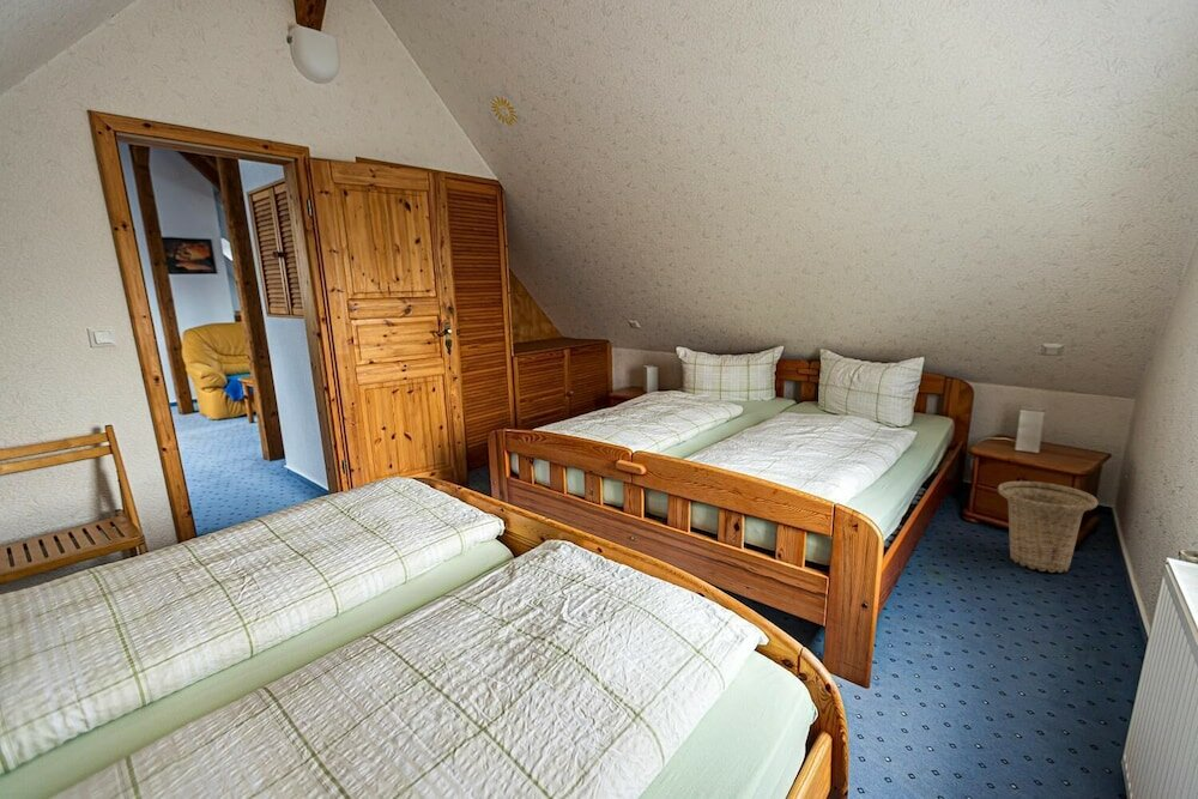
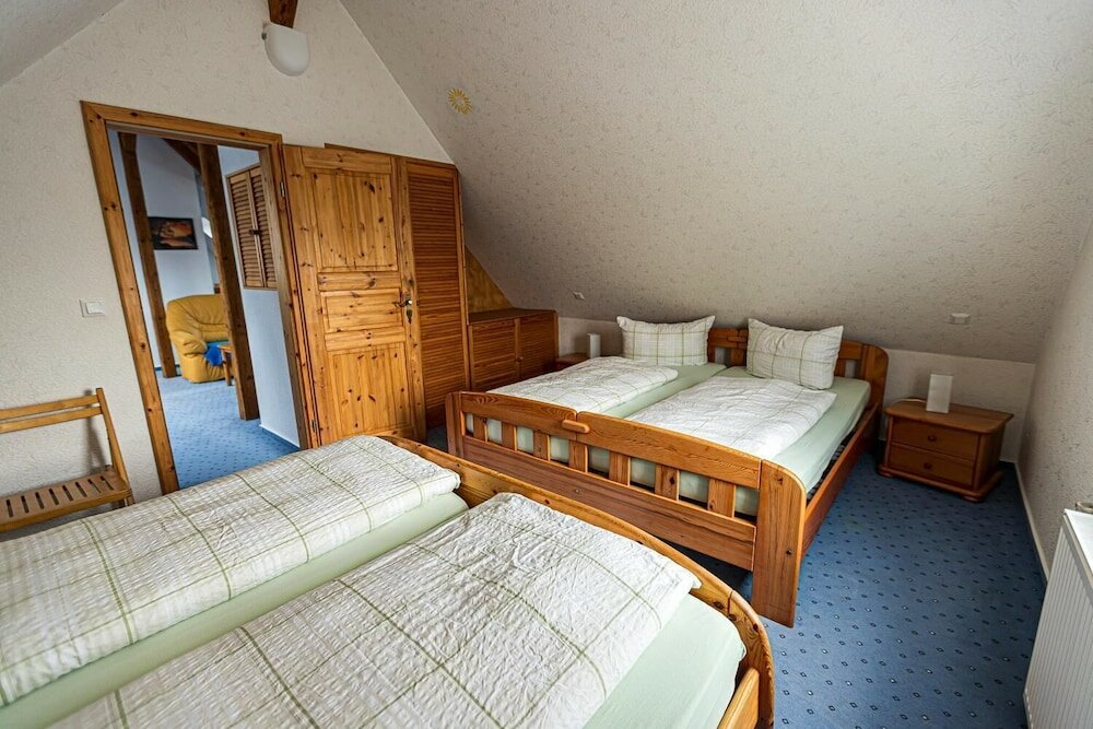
- basket (1042, 527)
